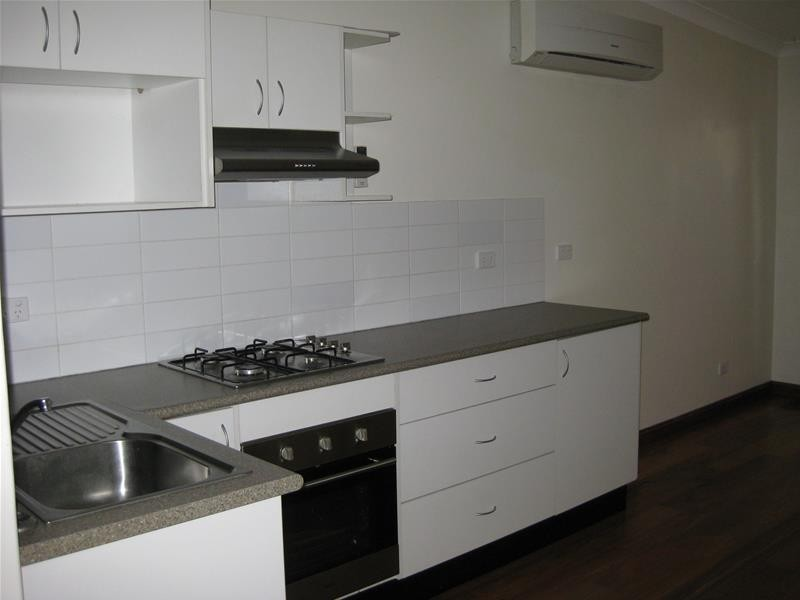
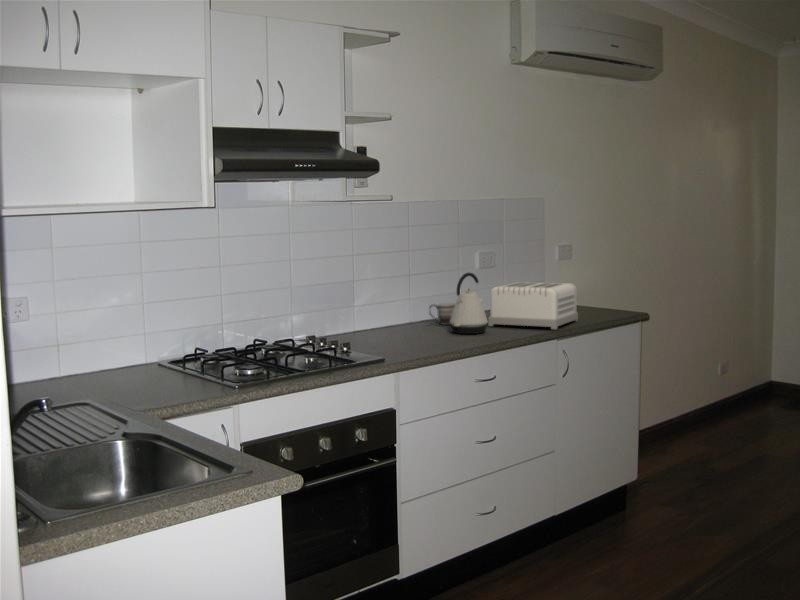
+ toaster (535, 303)
+ mug (443, 313)
+ kettle (469, 302)
